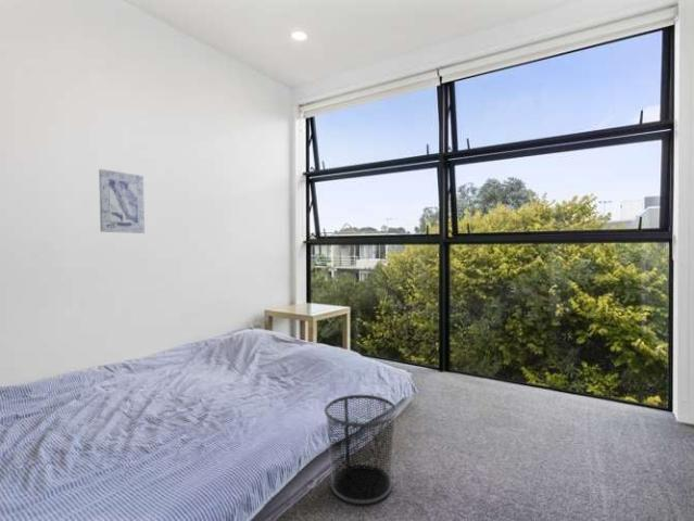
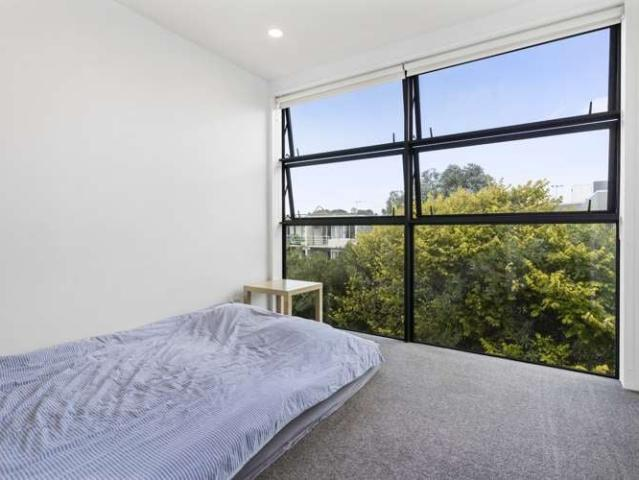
- wall art (123, 202)
- waste bin (362, 445)
